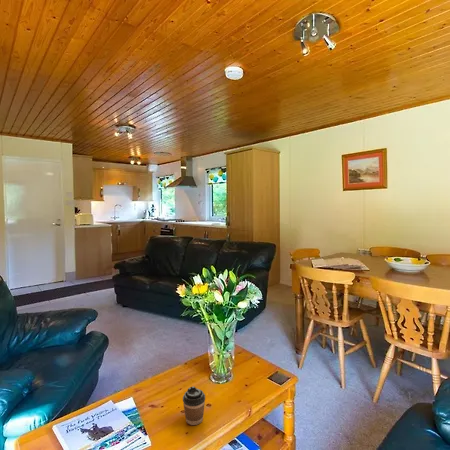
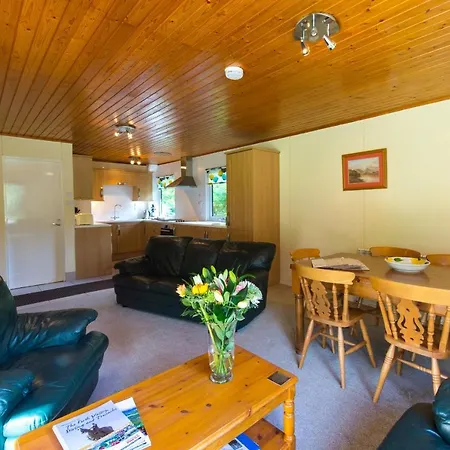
- coffee cup (194, 404)
